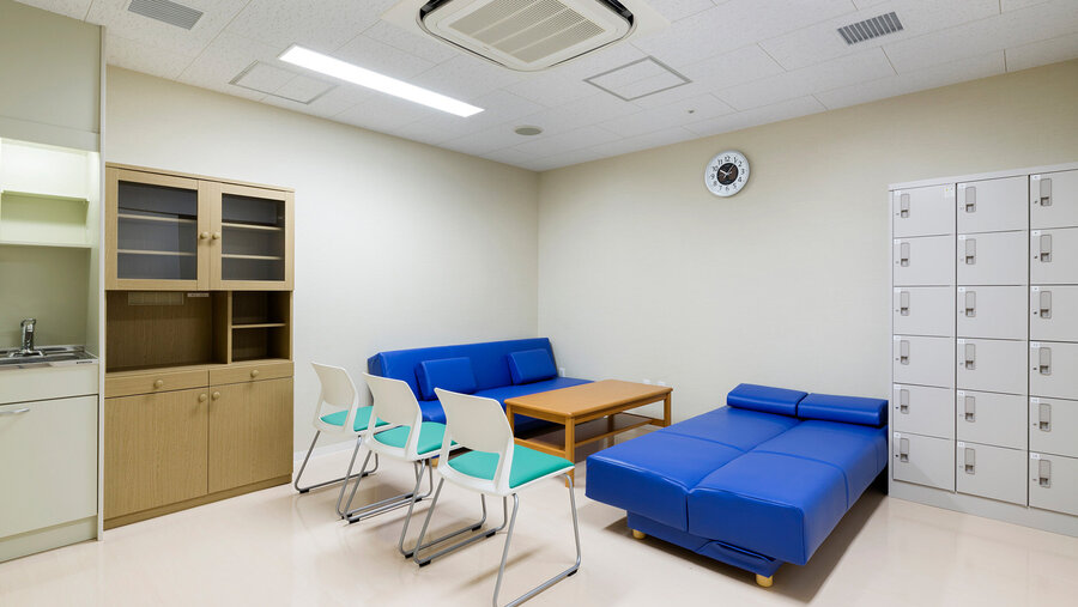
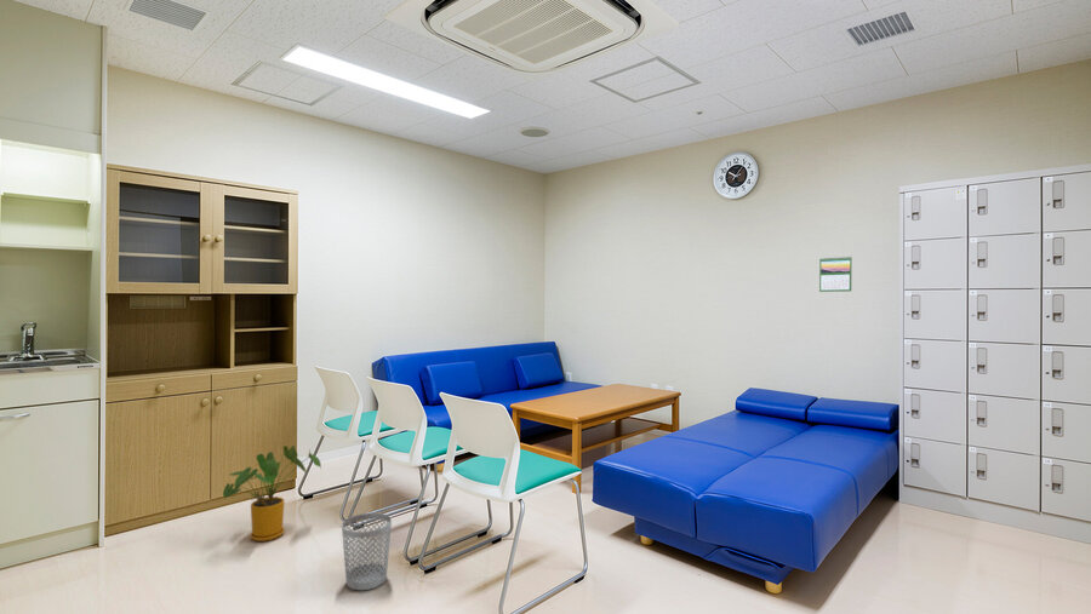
+ calendar (835, 274)
+ wastebasket (366, 551)
+ house plant (268, 492)
